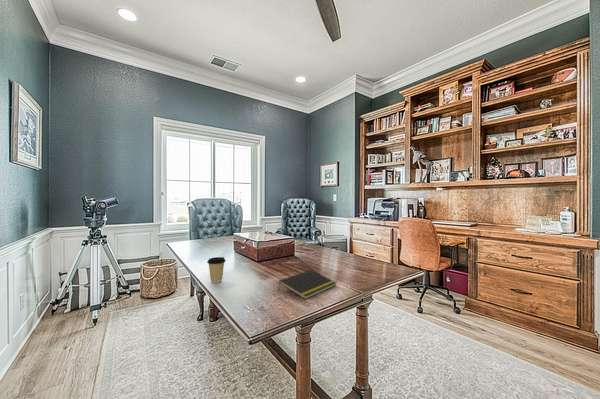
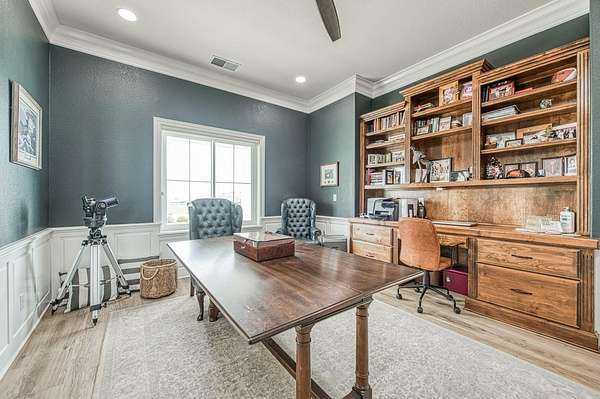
- coffee cup (216, 269)
- notepad (308, 282)
